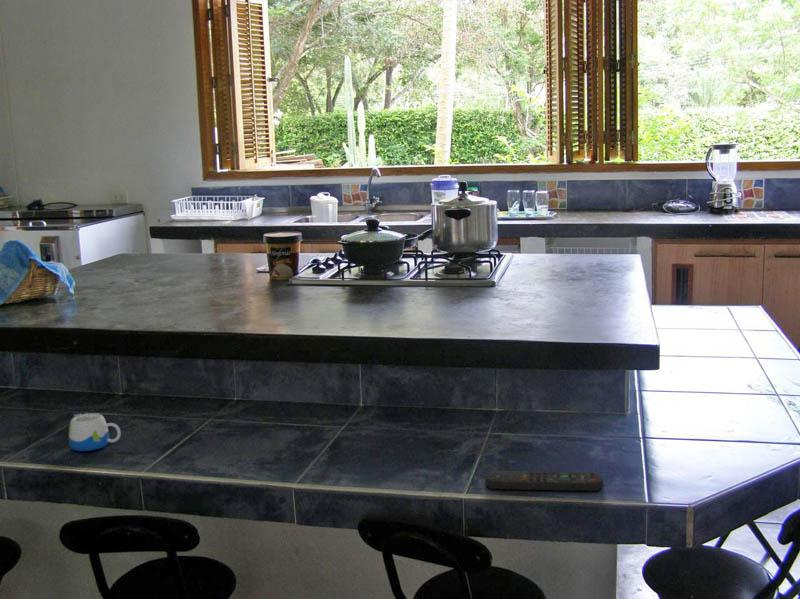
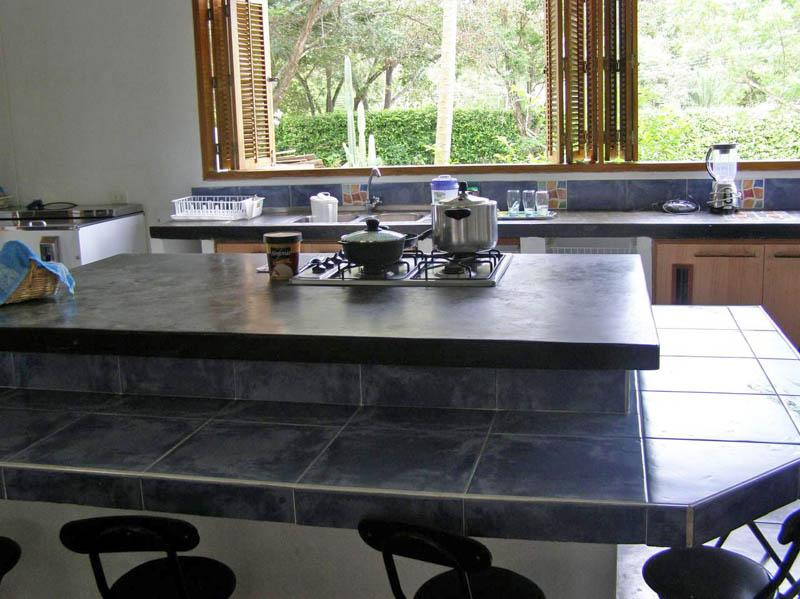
- remote control (543, 480)
- mug (94, 429)
